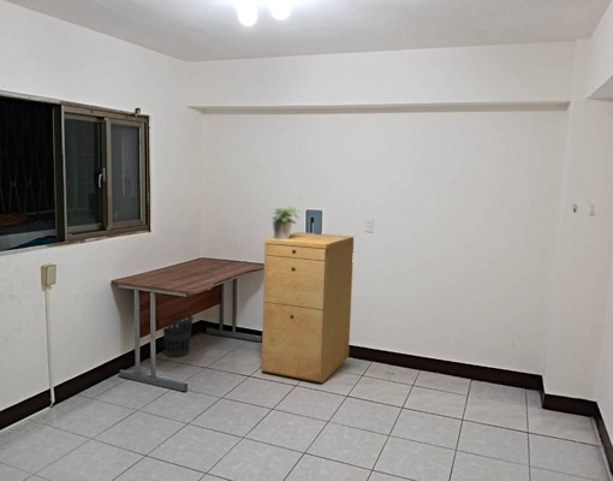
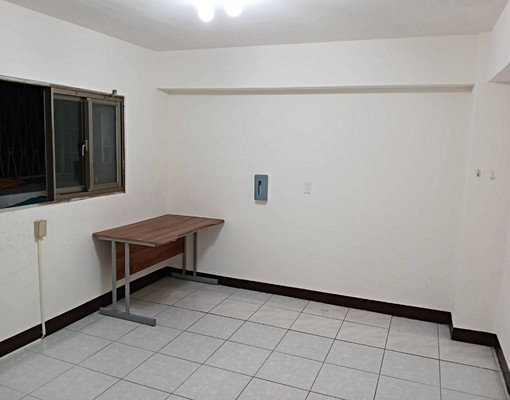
- filing cabinet (308, 302)
- potted plant (286, 221)
- wastebasket (177, 334)
